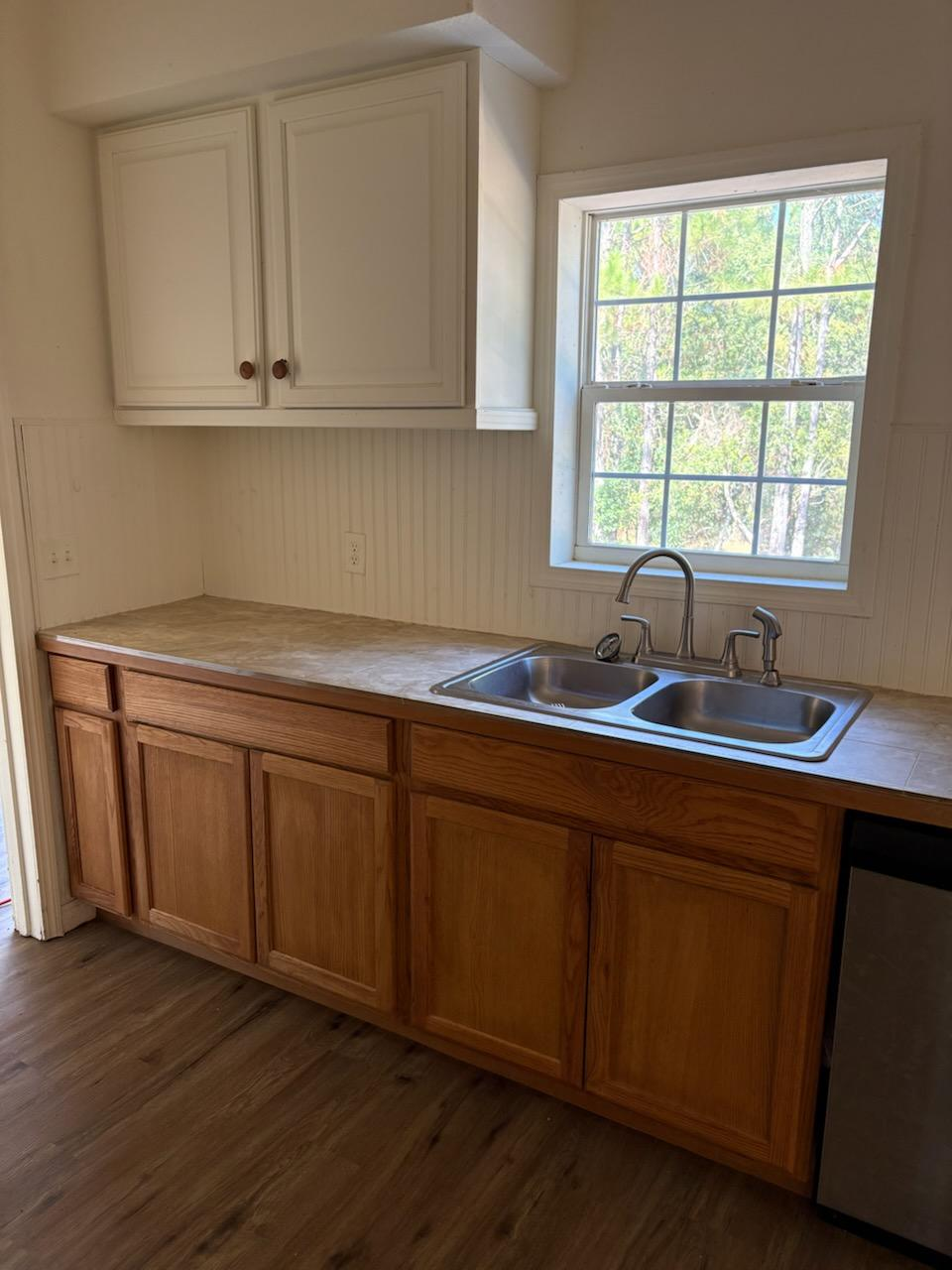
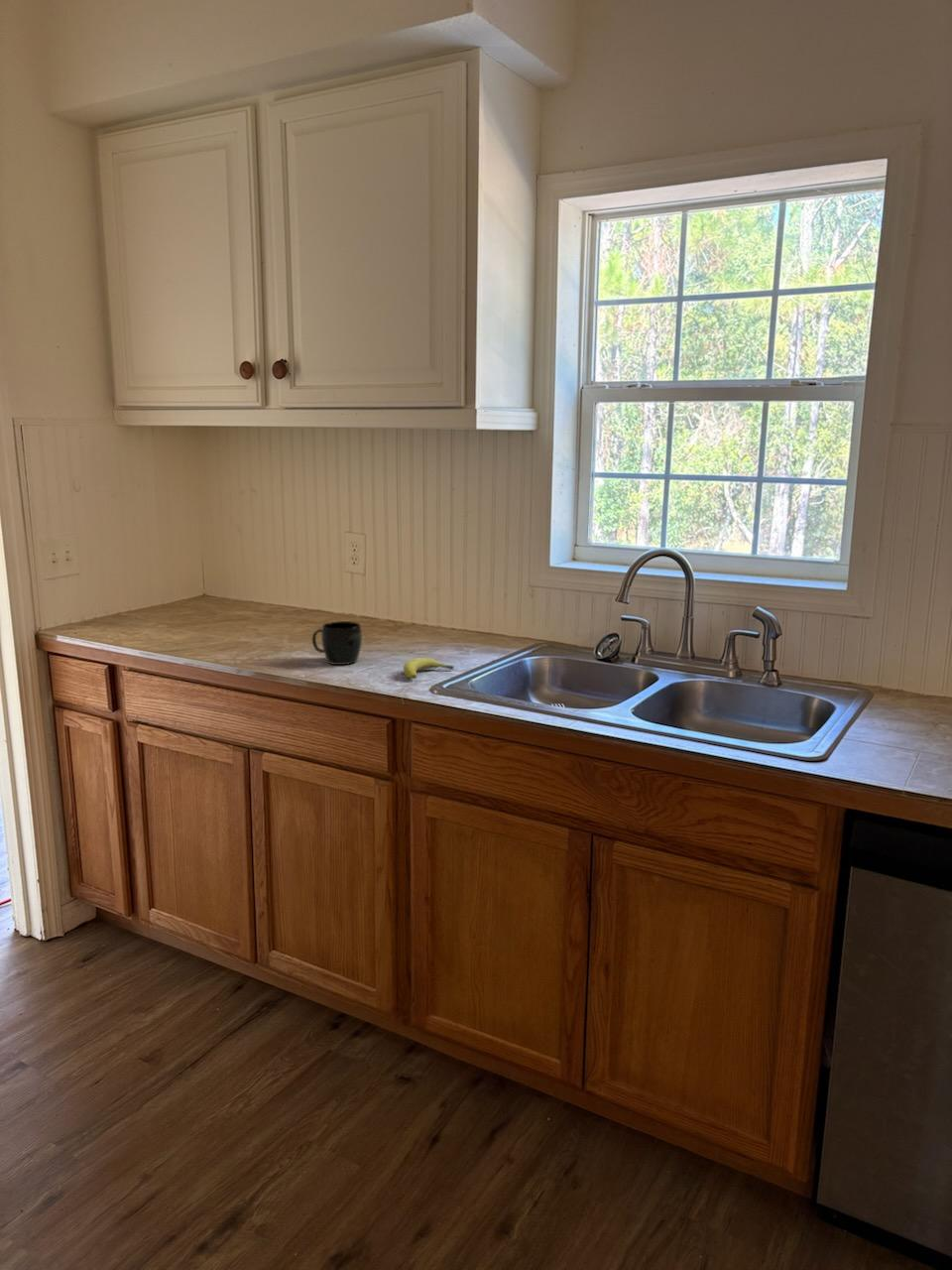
+ mug (337, 642)
+ fruit (423, 666)
